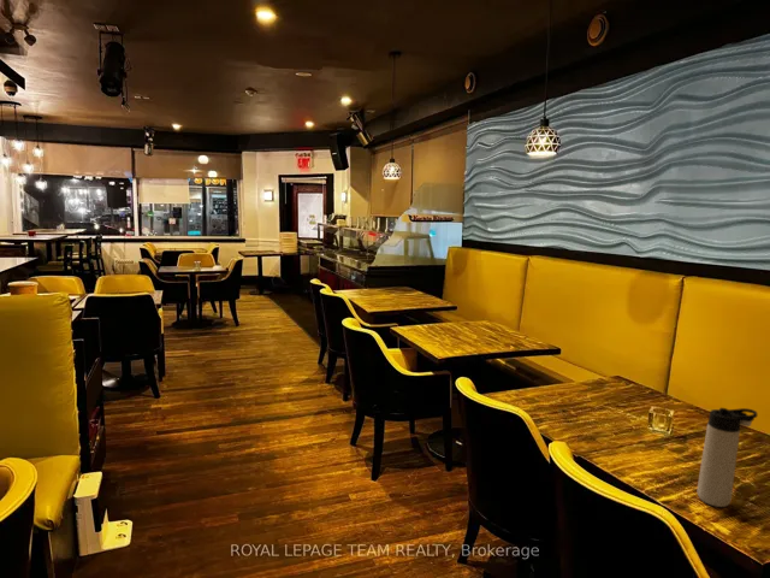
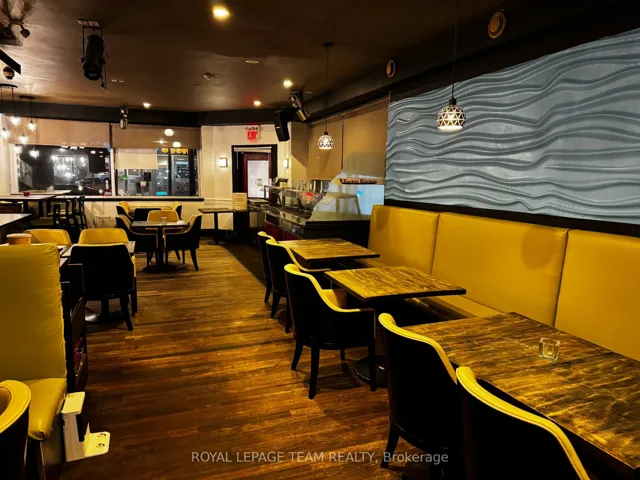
- thermos bottle (727, 455)
